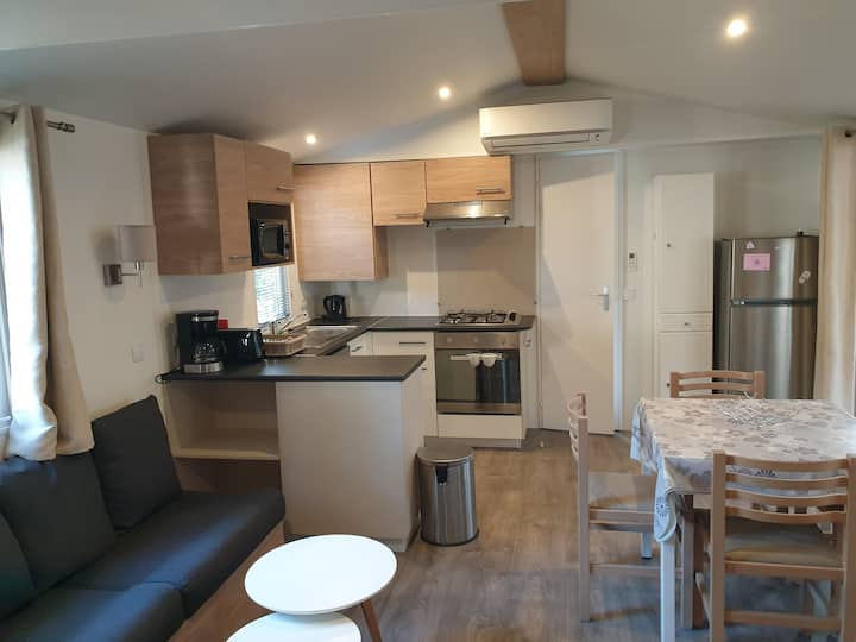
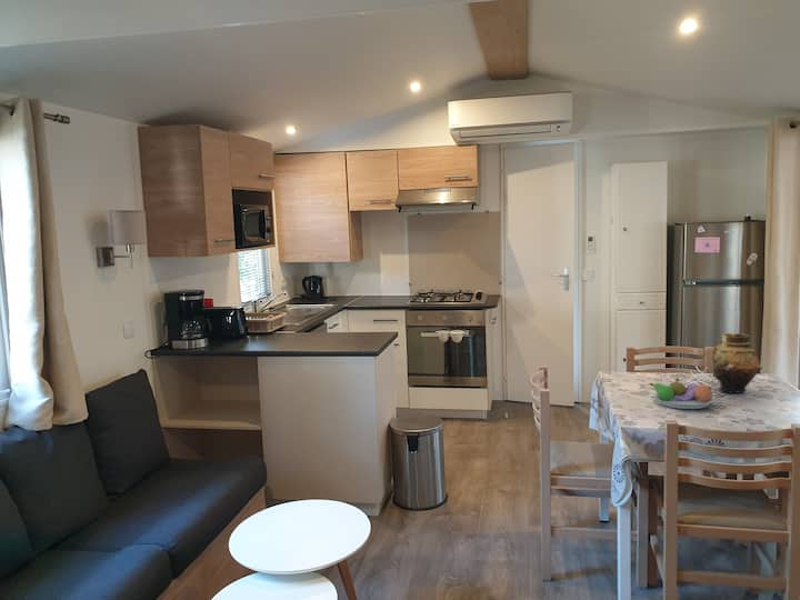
+ vase (736, 362)
+ fruit bowl (681, 391)
